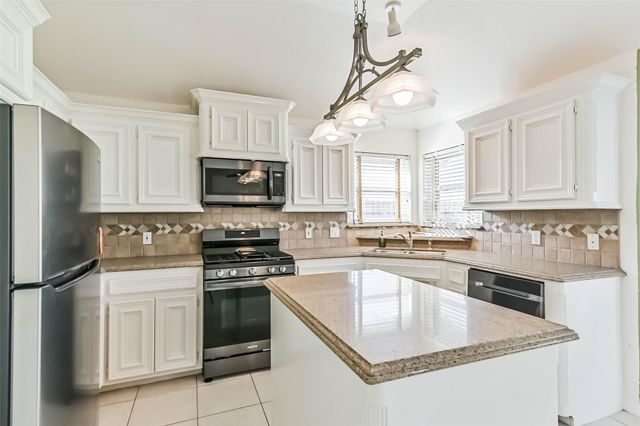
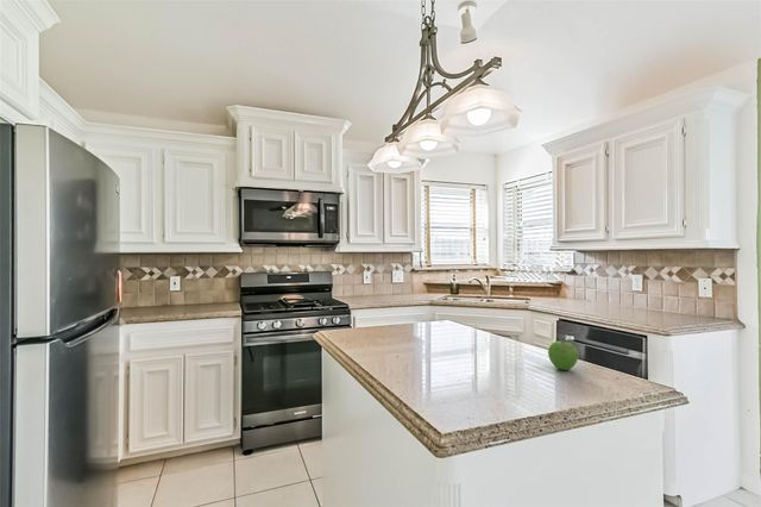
+ fruit (562, 355)
